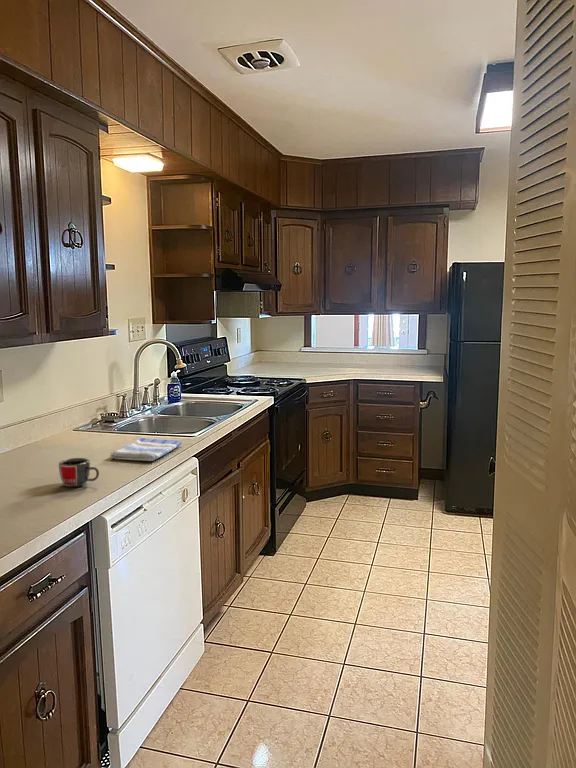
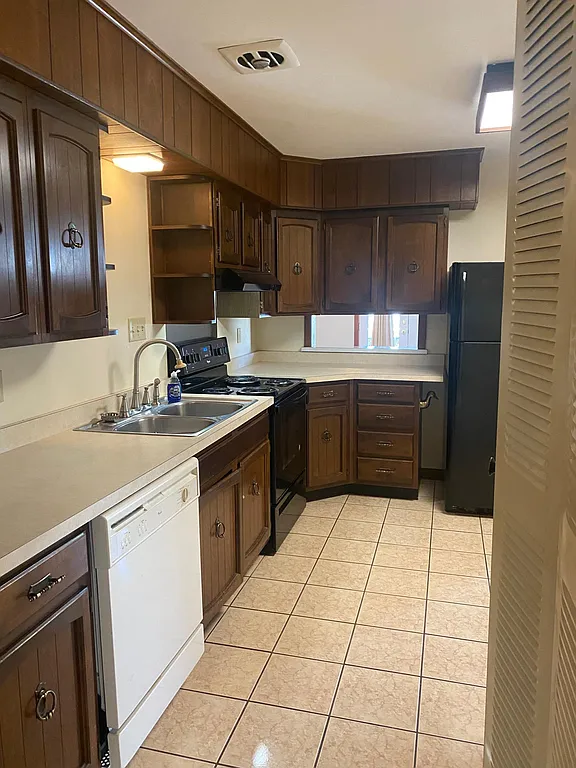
- dish towel (147, 448)
- mug (79, 473)
